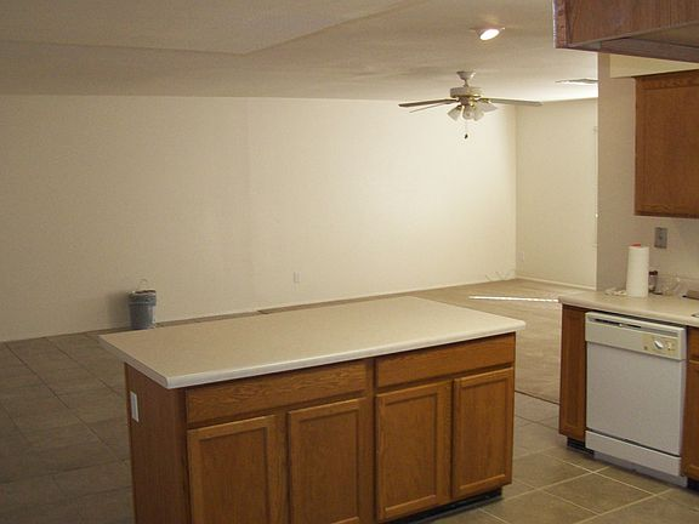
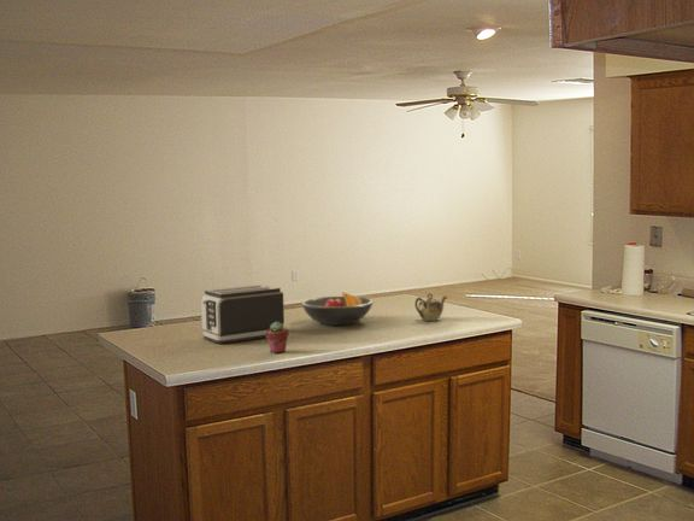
+ potted succulent (277, 336)
+ teapot (431, 306)
+ toaster (240, 312)
+ fruit bowl (337, 309)
